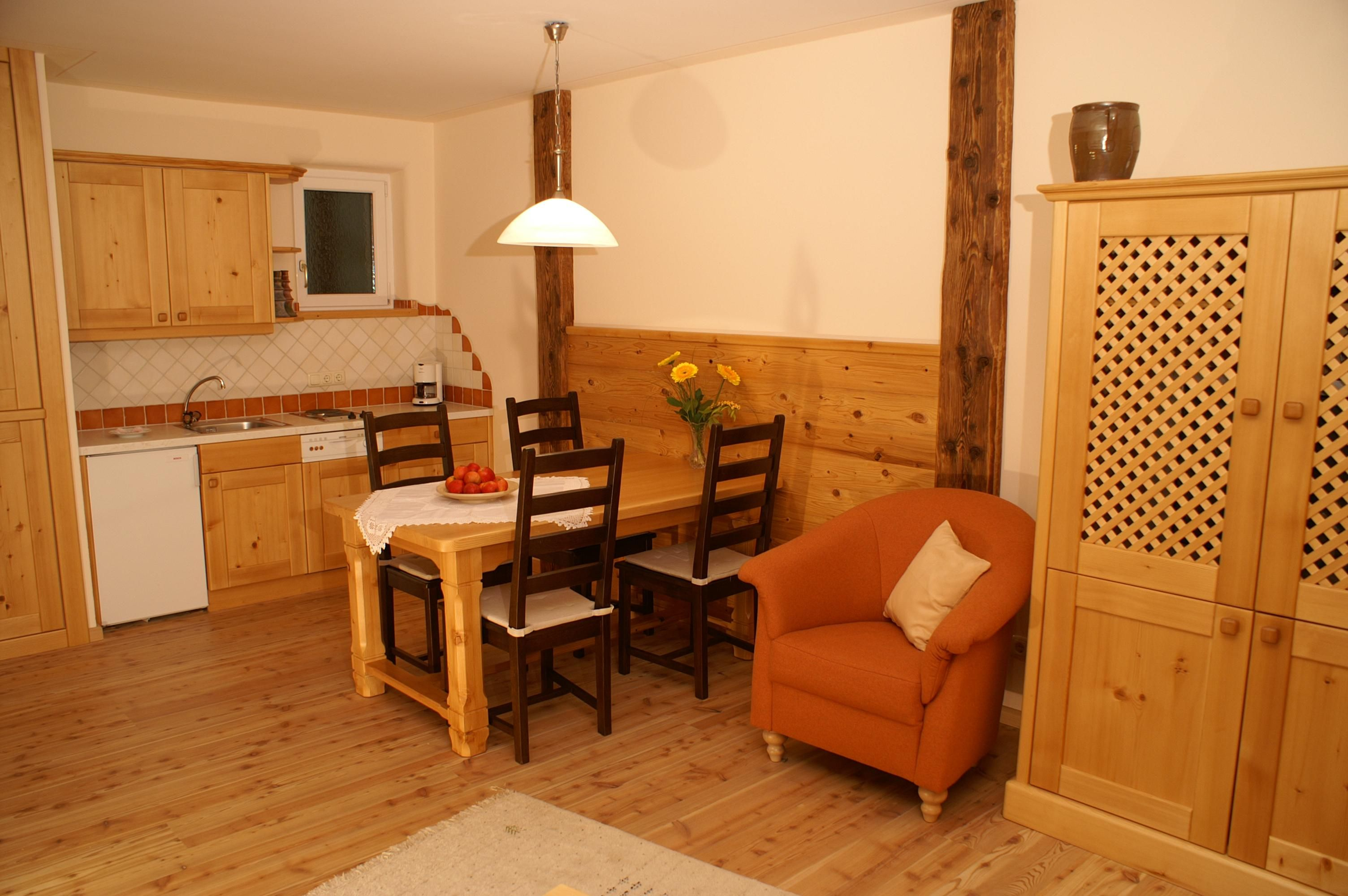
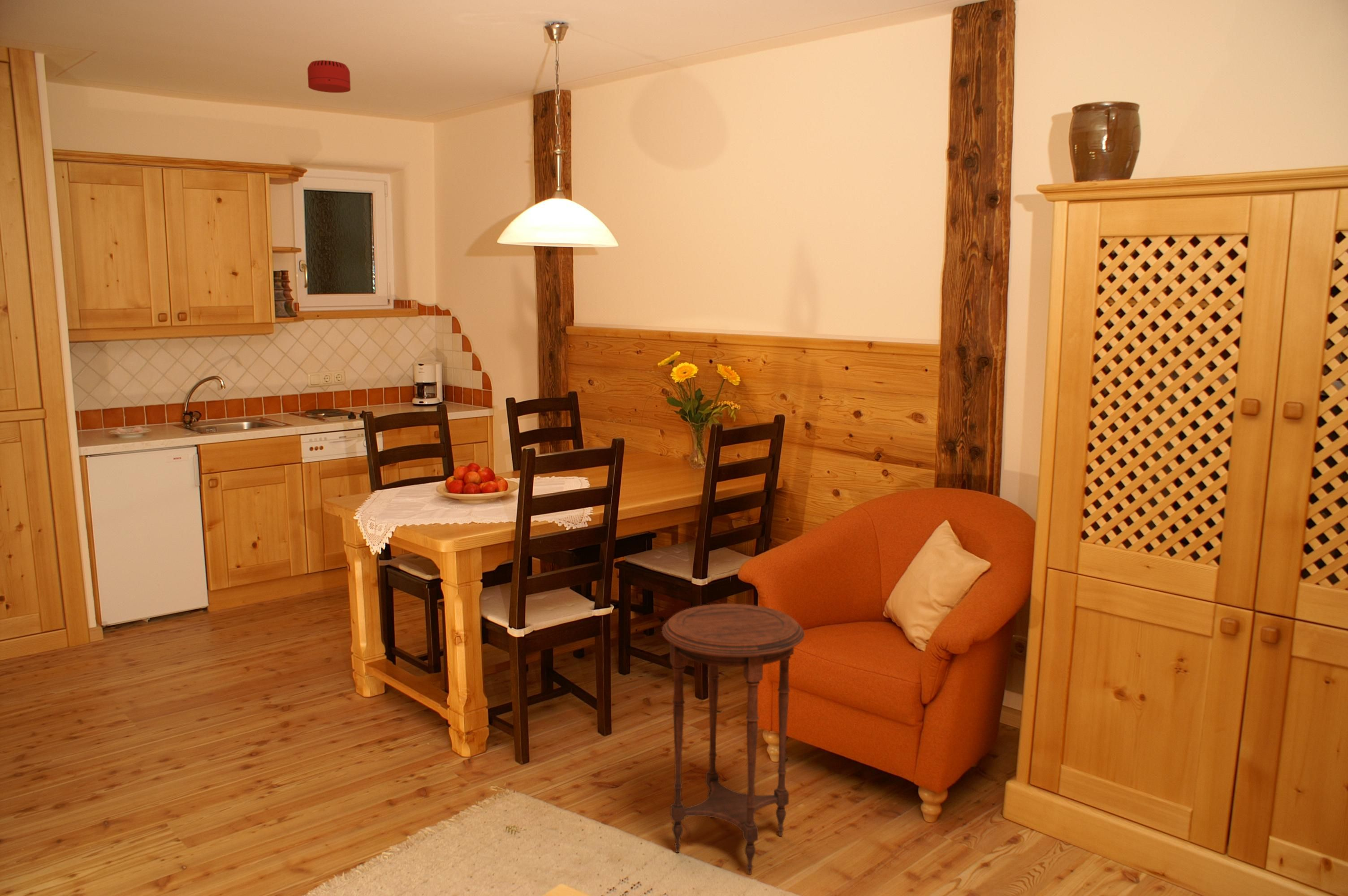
+ smoke detector (329, 76)
+ side table (747, 734)
